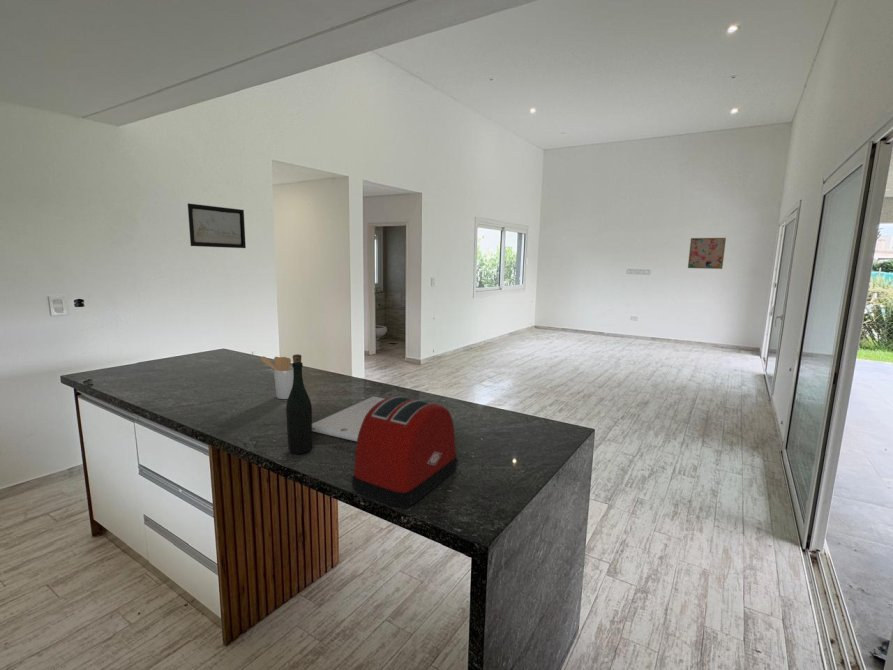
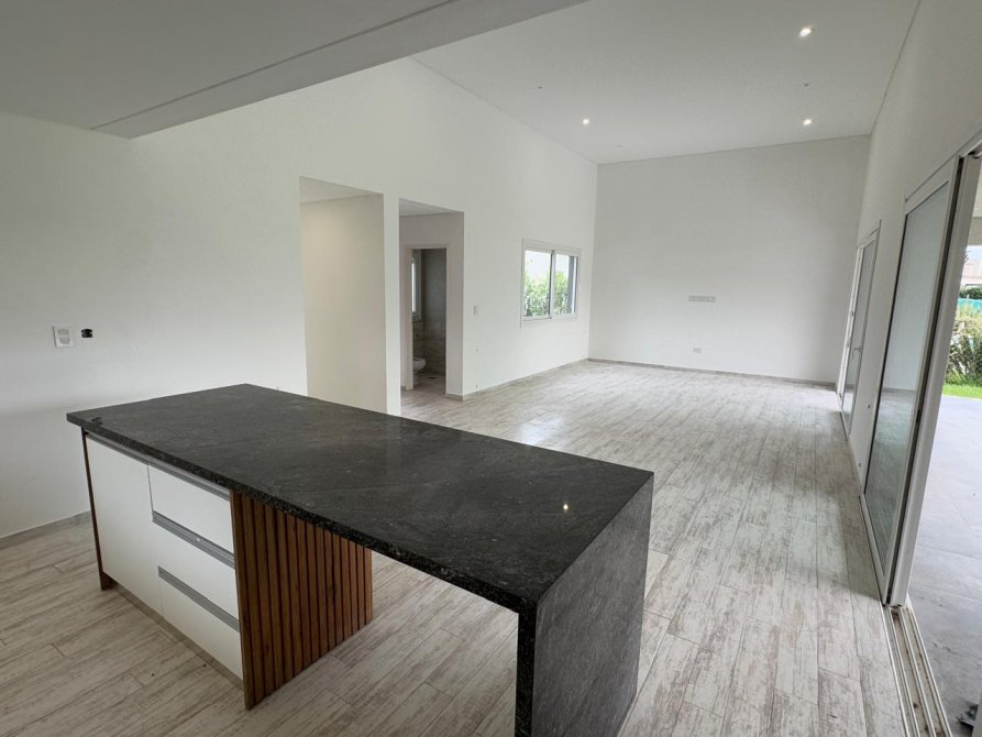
- utensil holder (279, 375)
- bottle (298, 403)
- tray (368, 411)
- toaster (407, 440)
- wall art (218, 227)
- wall art (706, 253)
